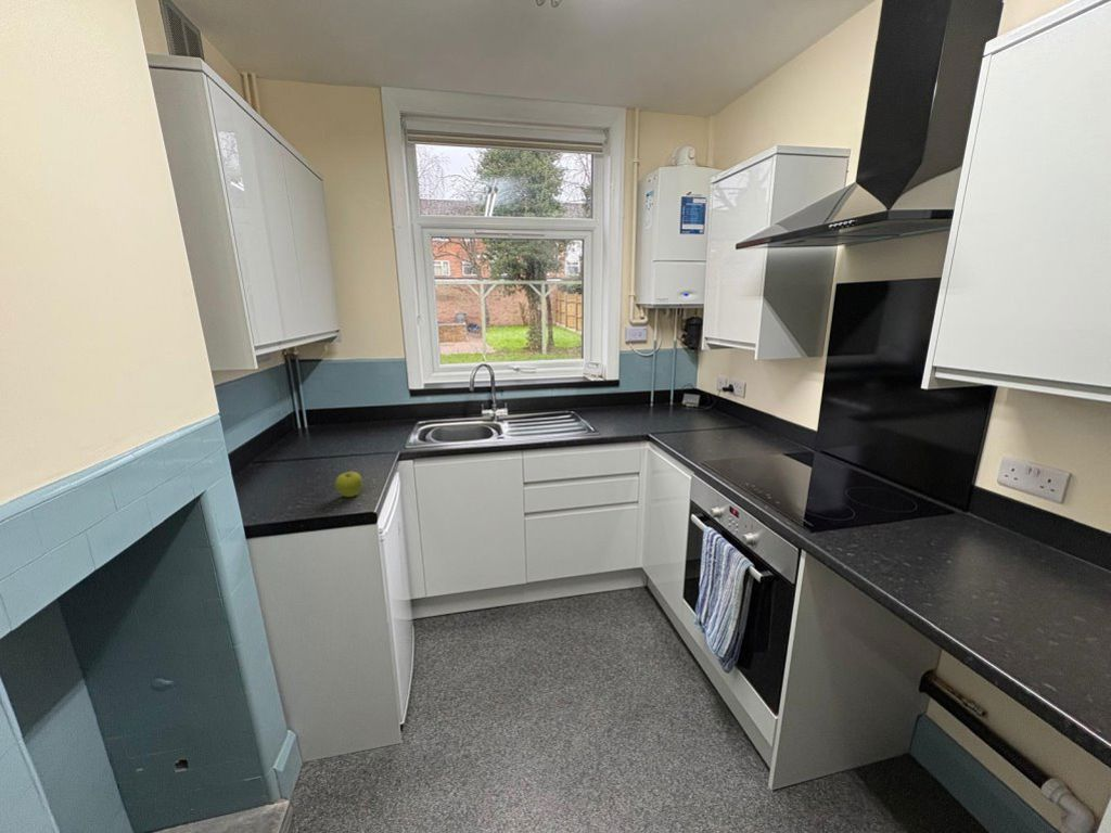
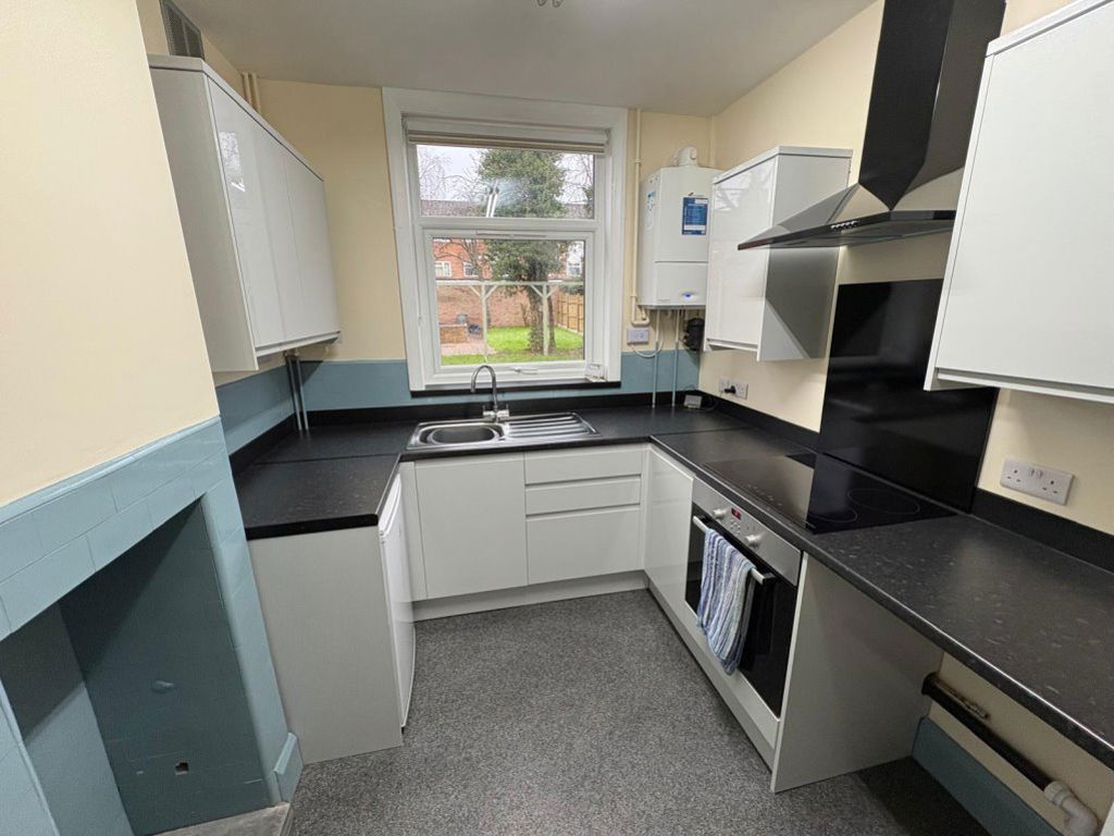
- fruit (349, 484)
